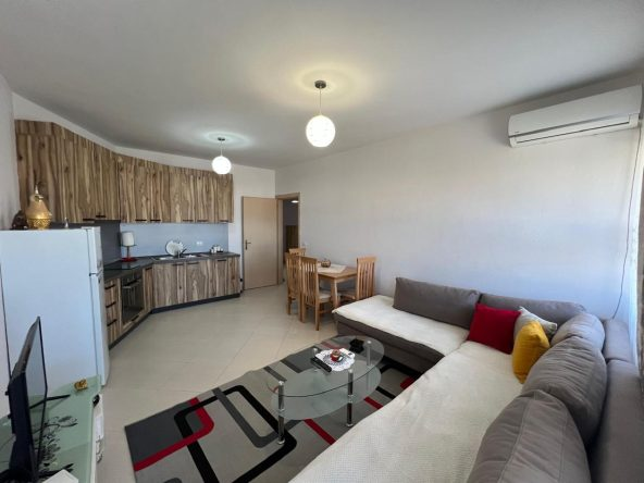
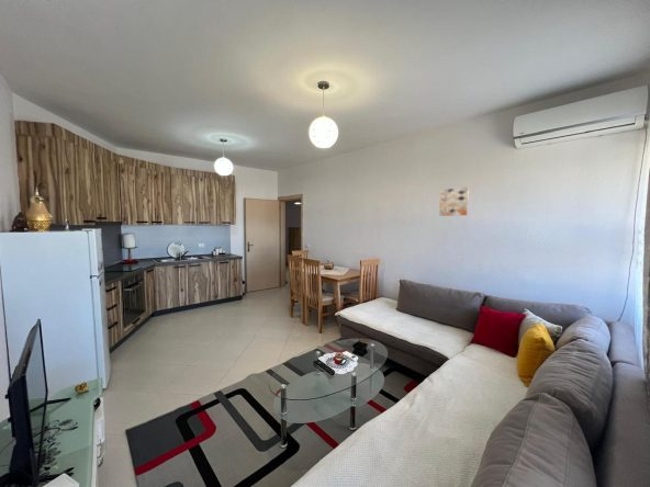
+ wall art (453, 202)
